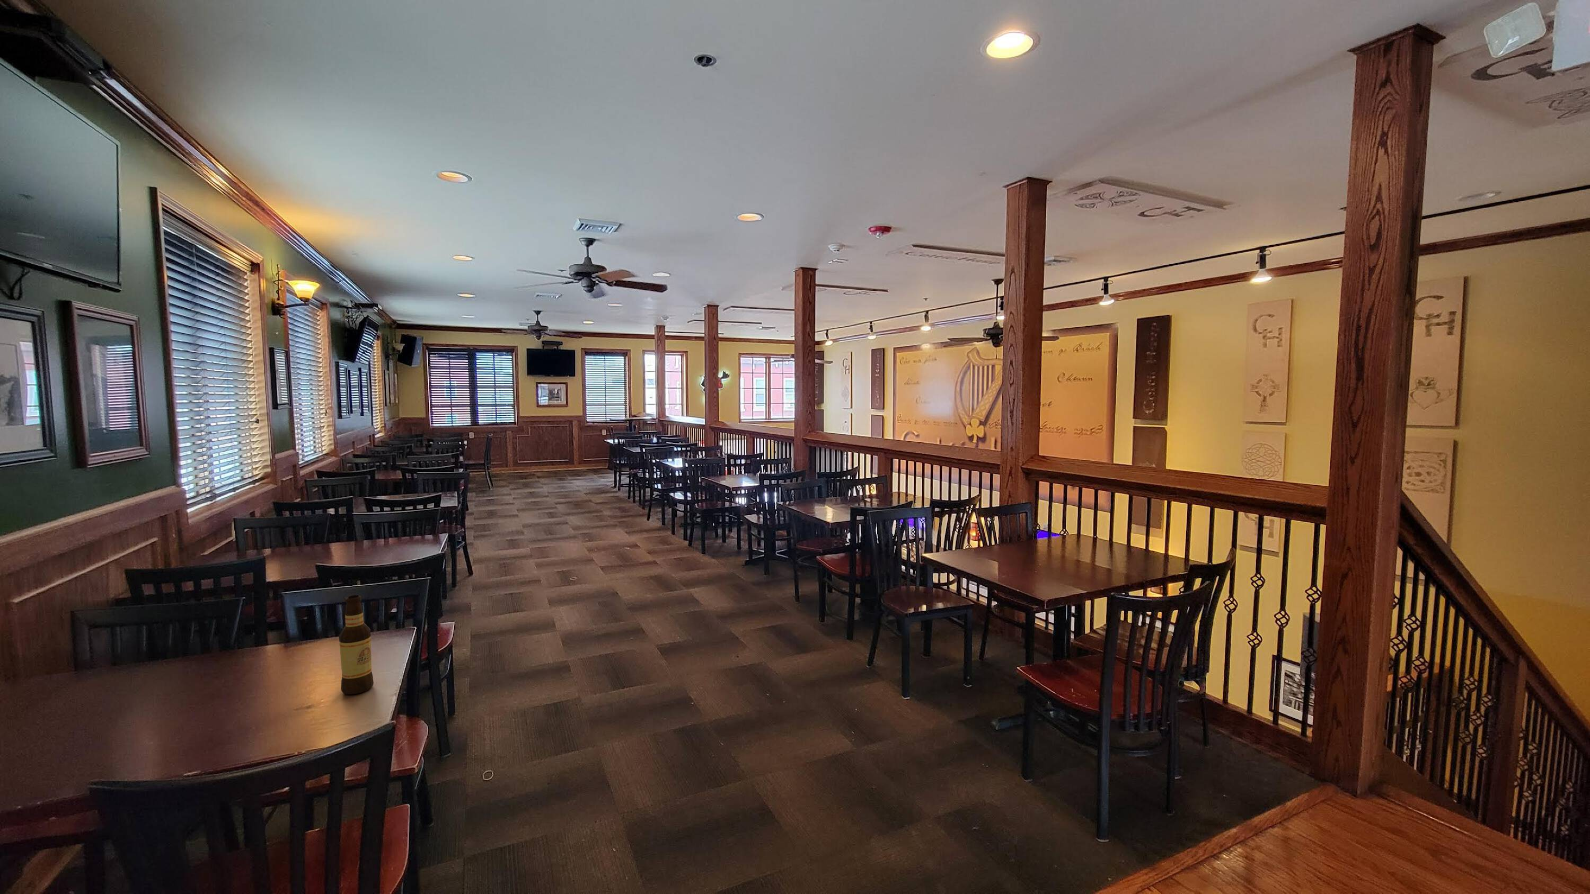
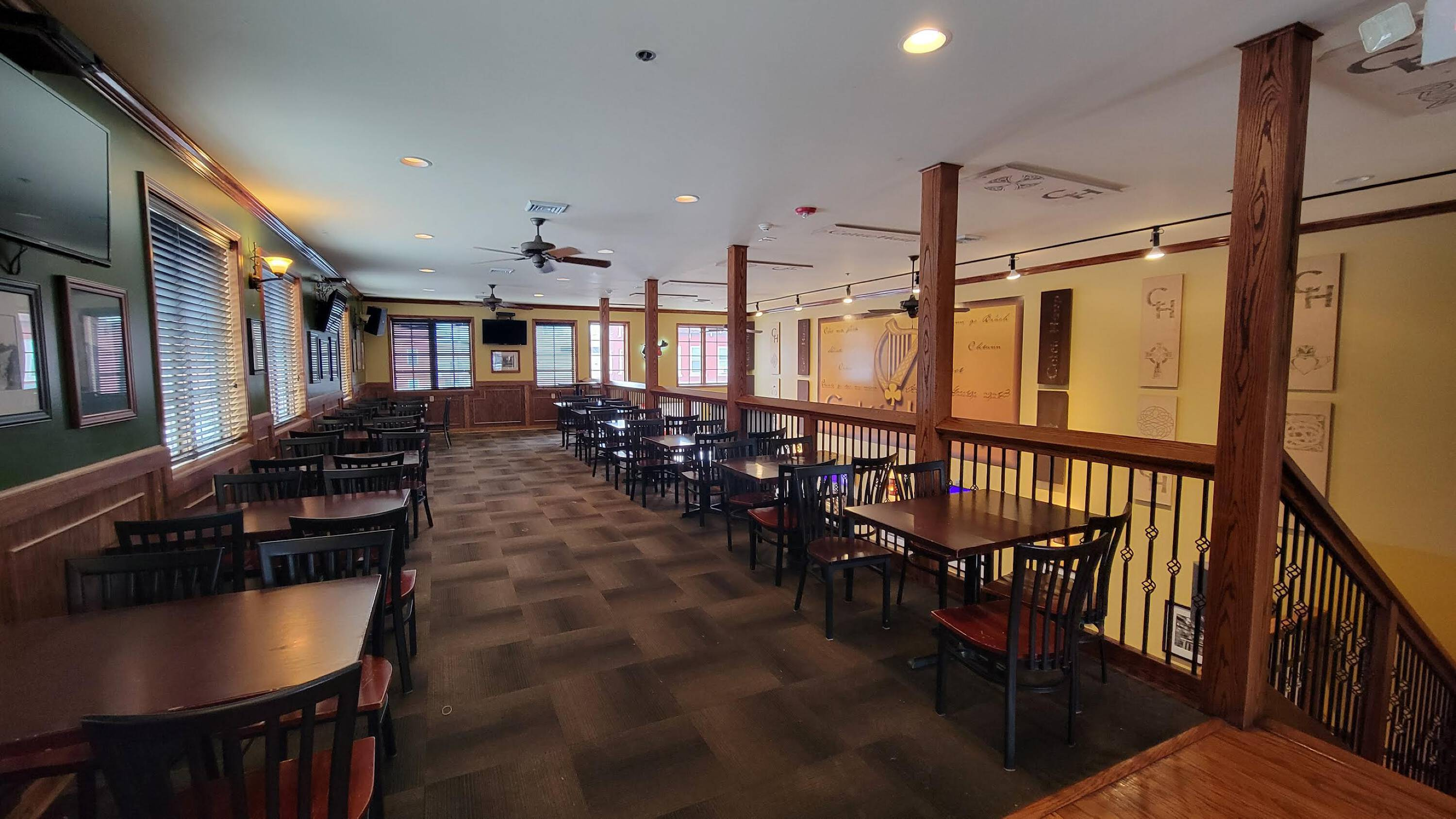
- bottle (356, 643)
